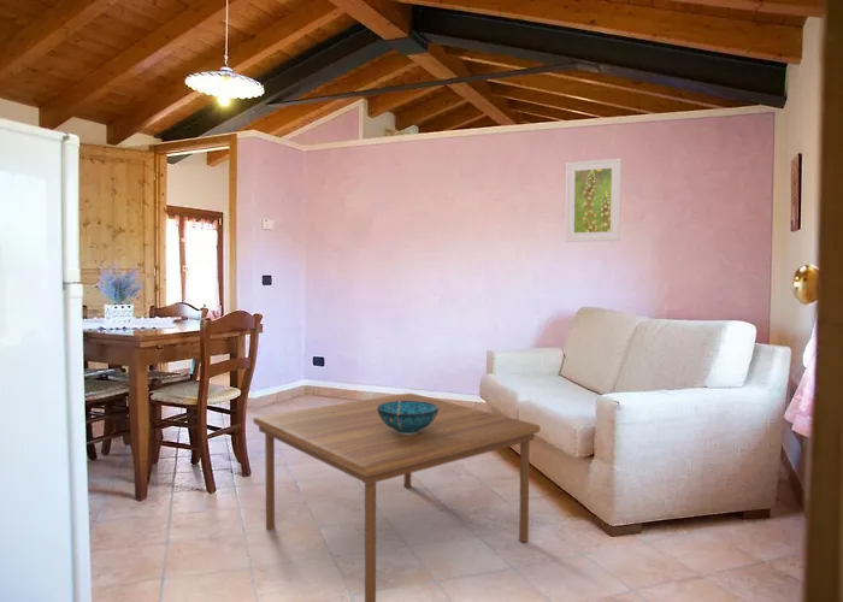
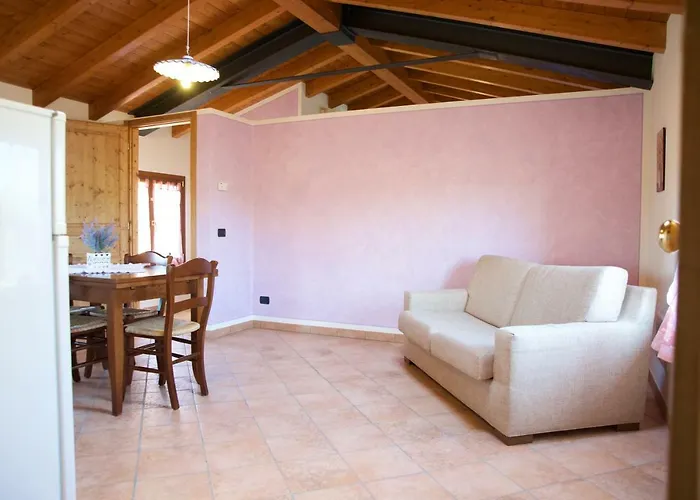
- decorative bowl (407, 418)
- coffee table (393, 477)
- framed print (593, 200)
